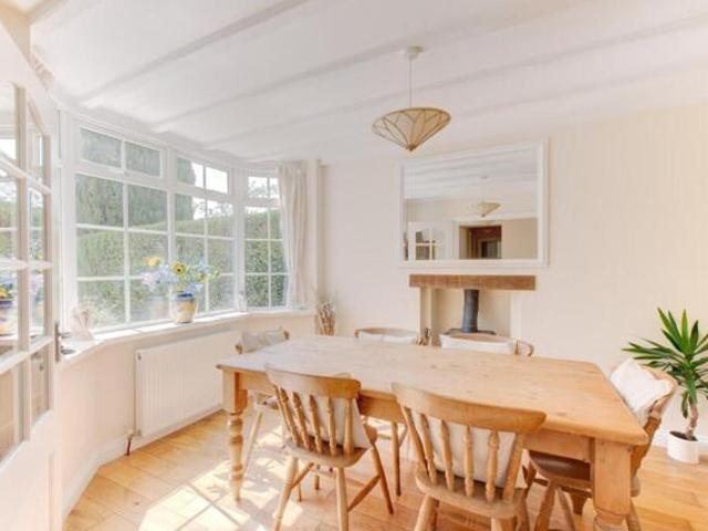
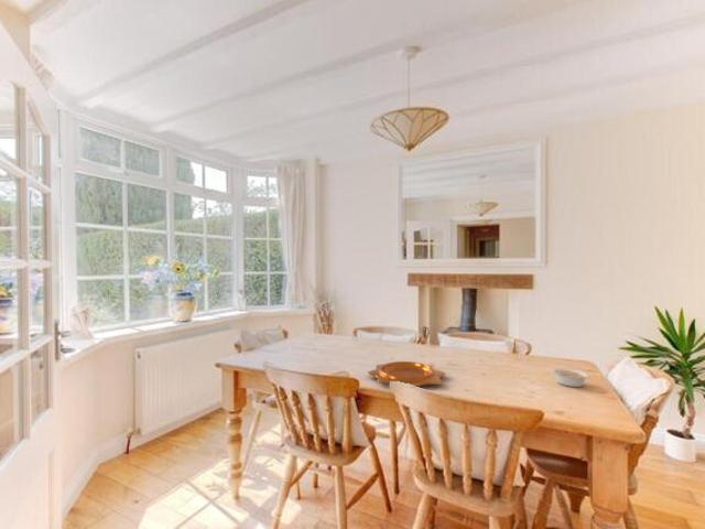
+ decorative bowl (406, 373)
+ legume (571, 377)
